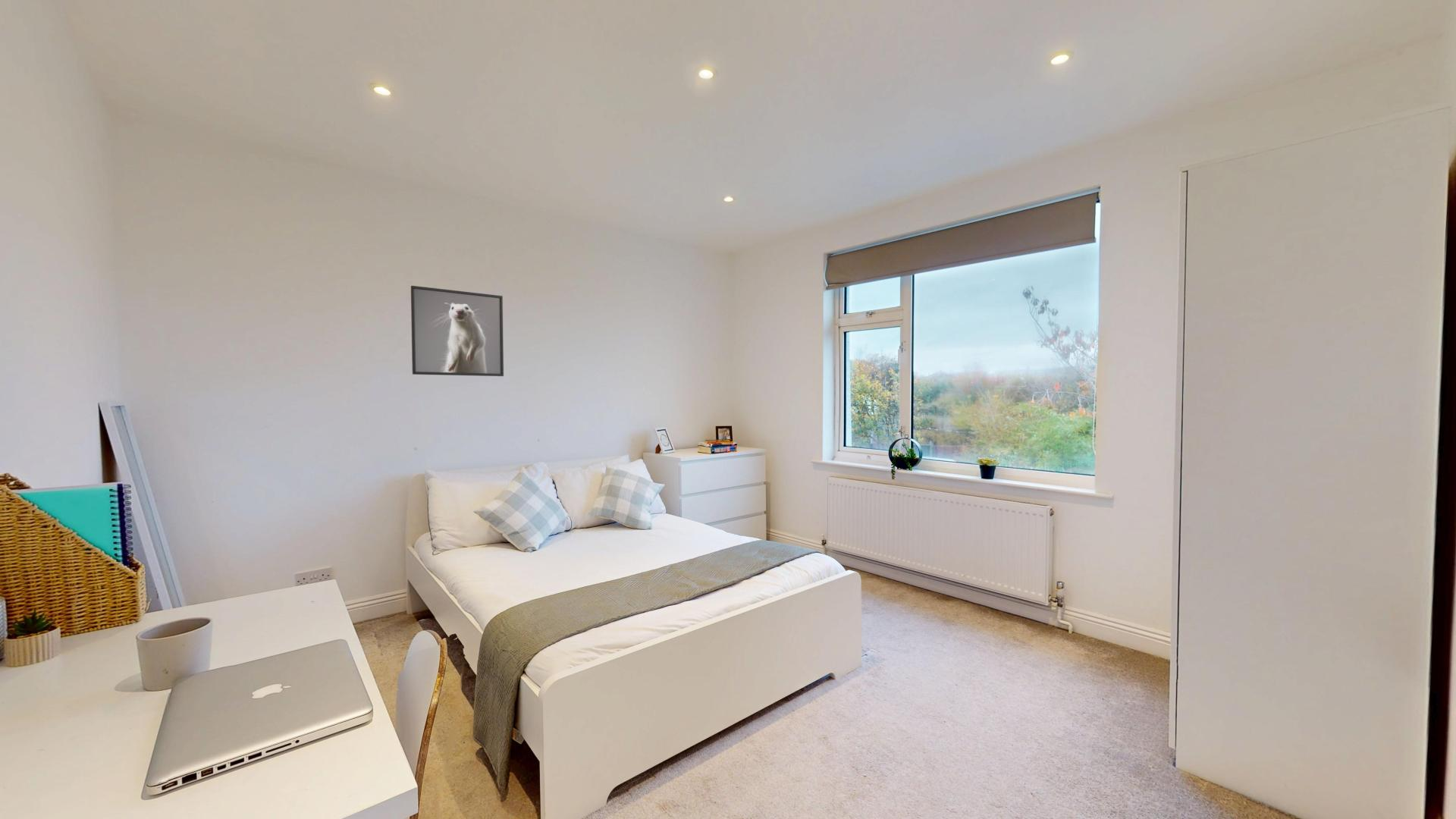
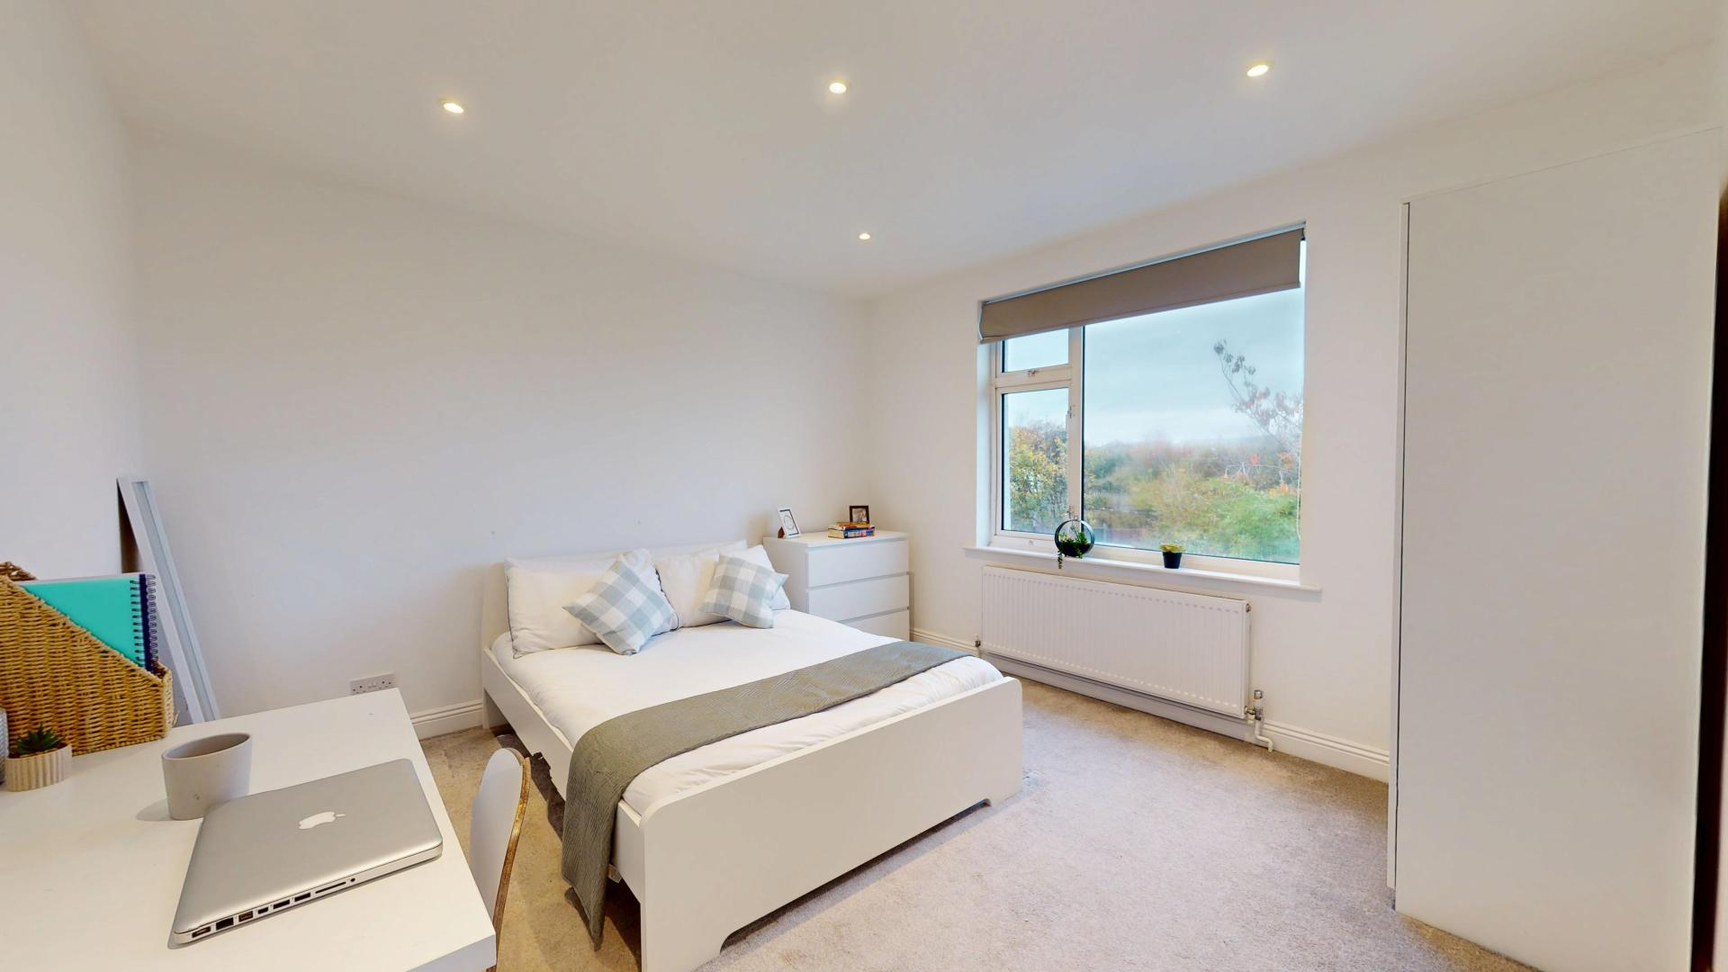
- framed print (460, 333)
